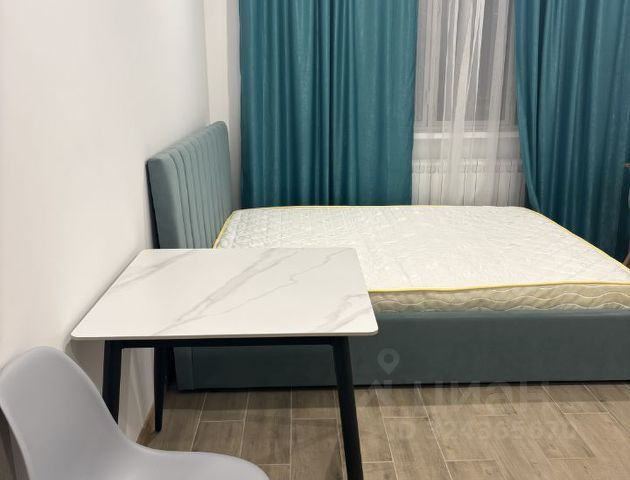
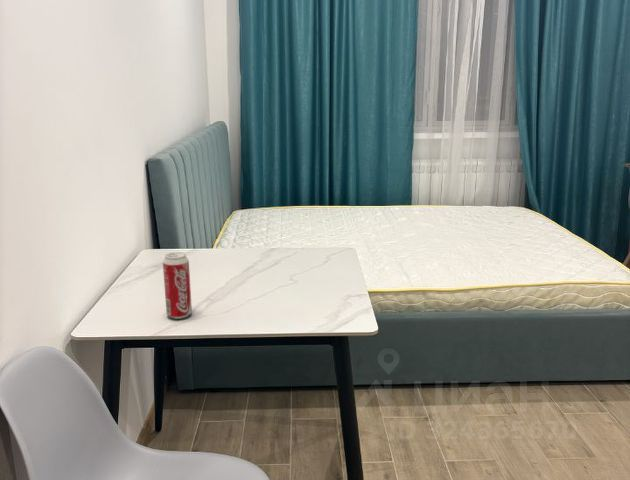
+ beverage can (177, 285)
